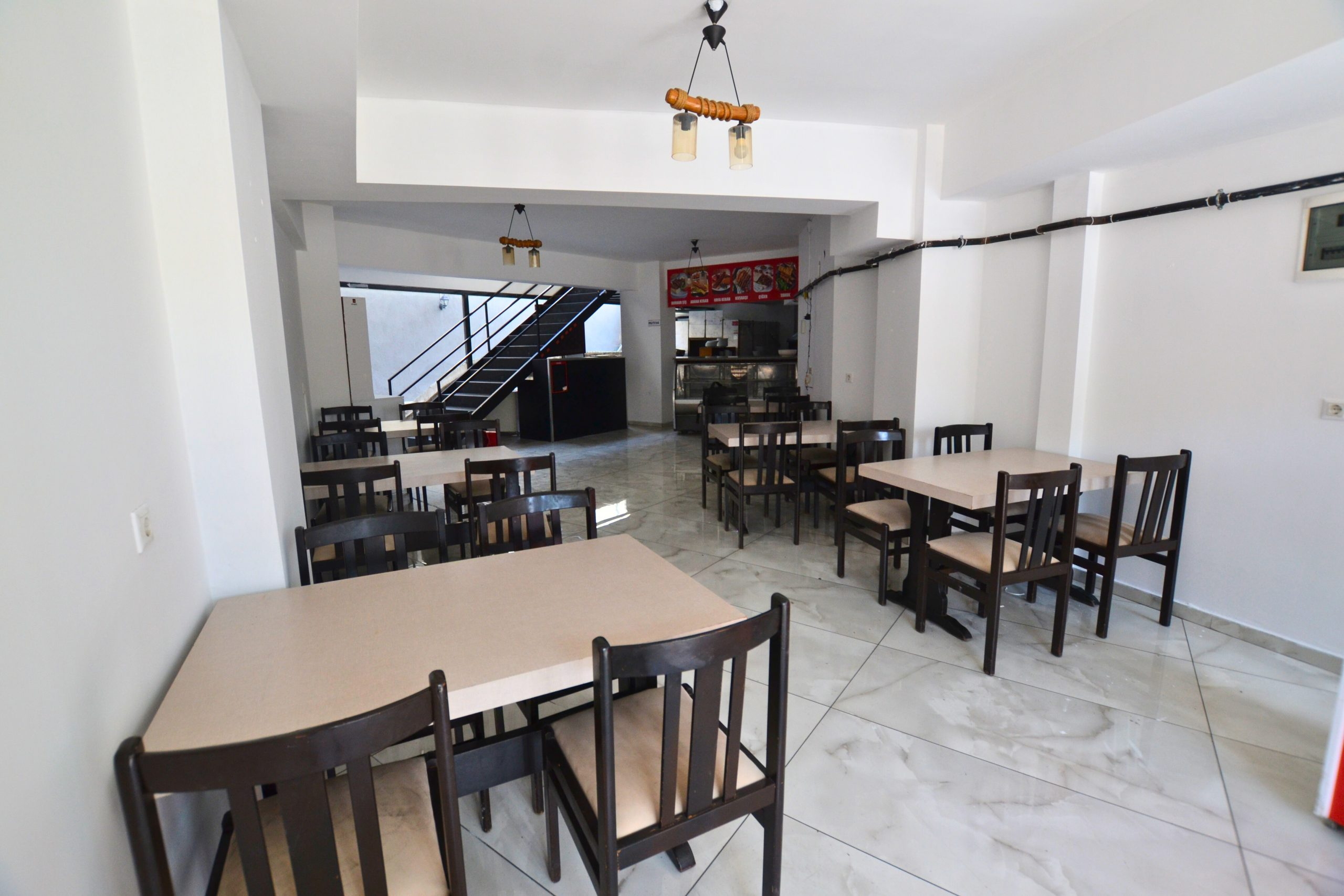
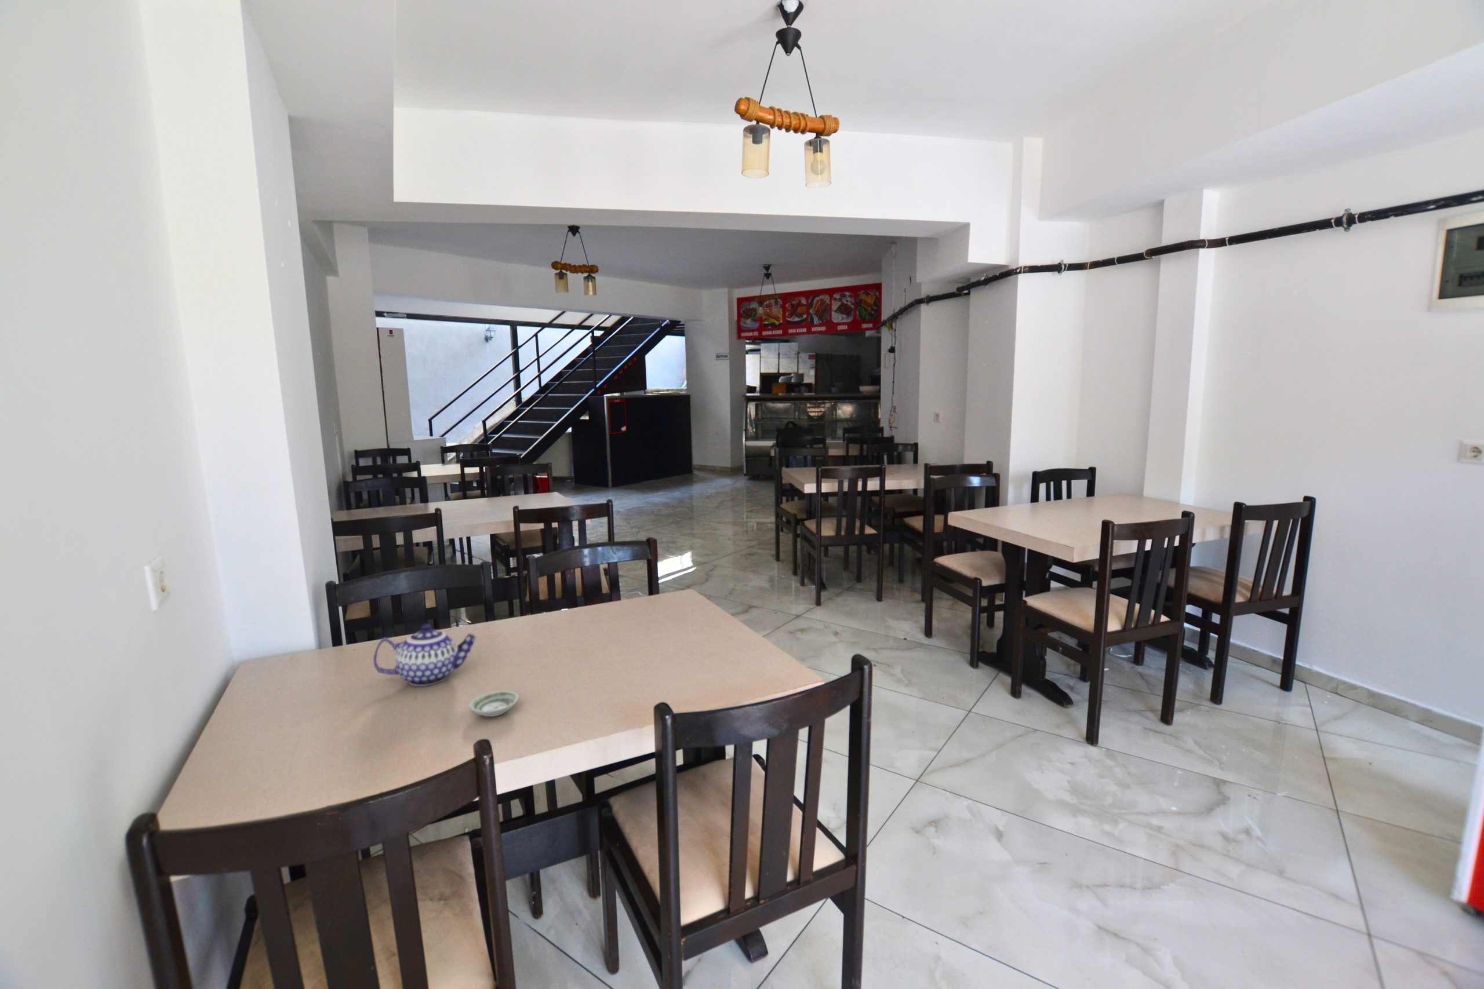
+ saucer (494, 705)
+ teapot (425, 651)
